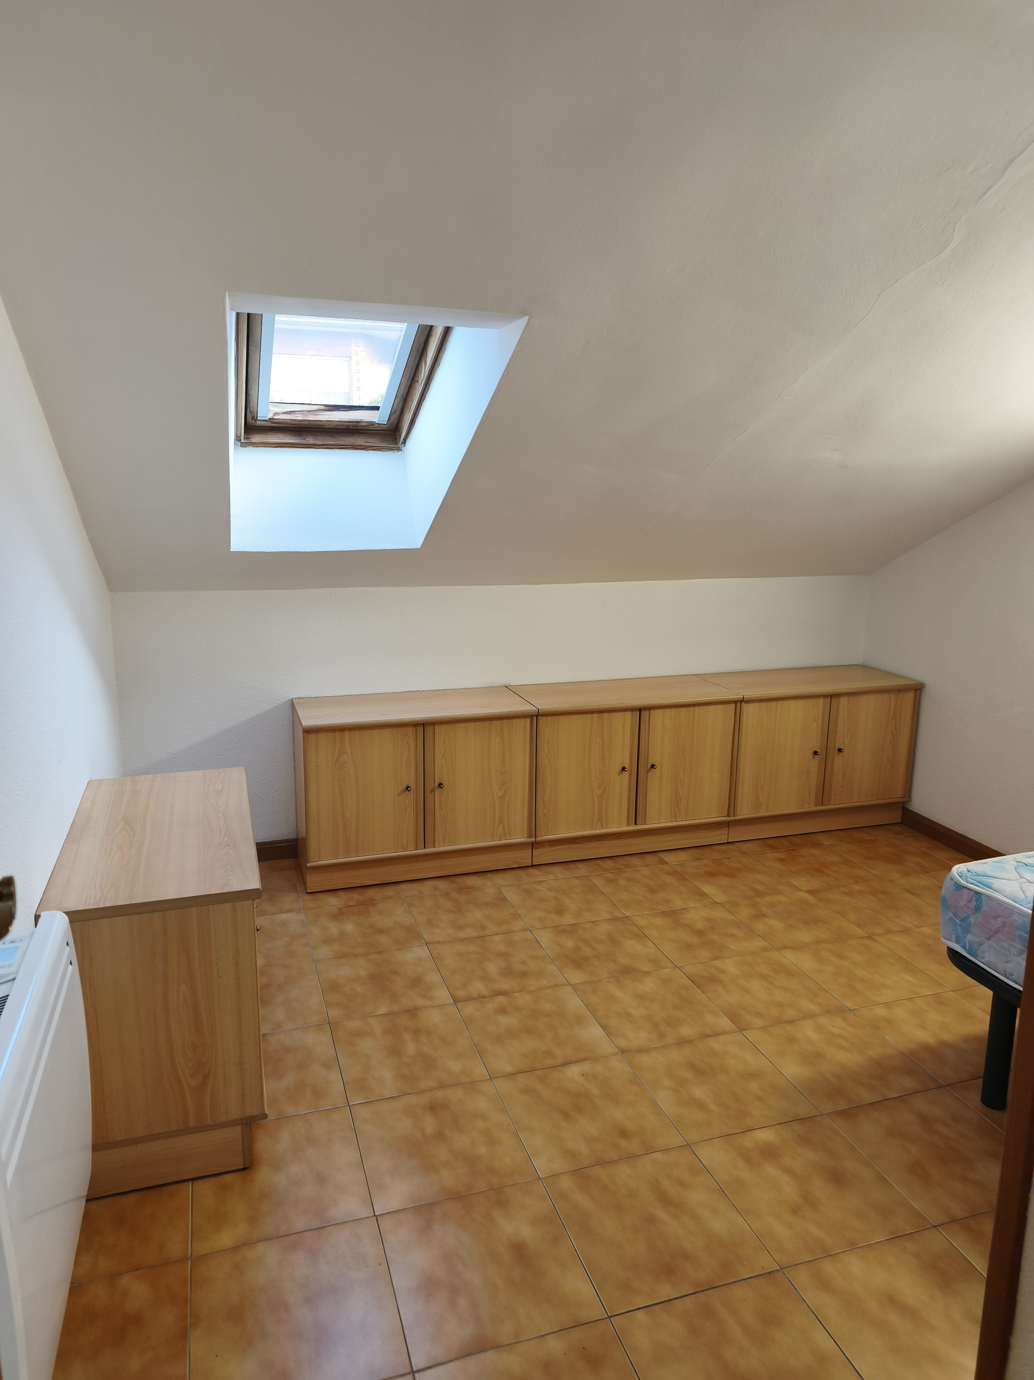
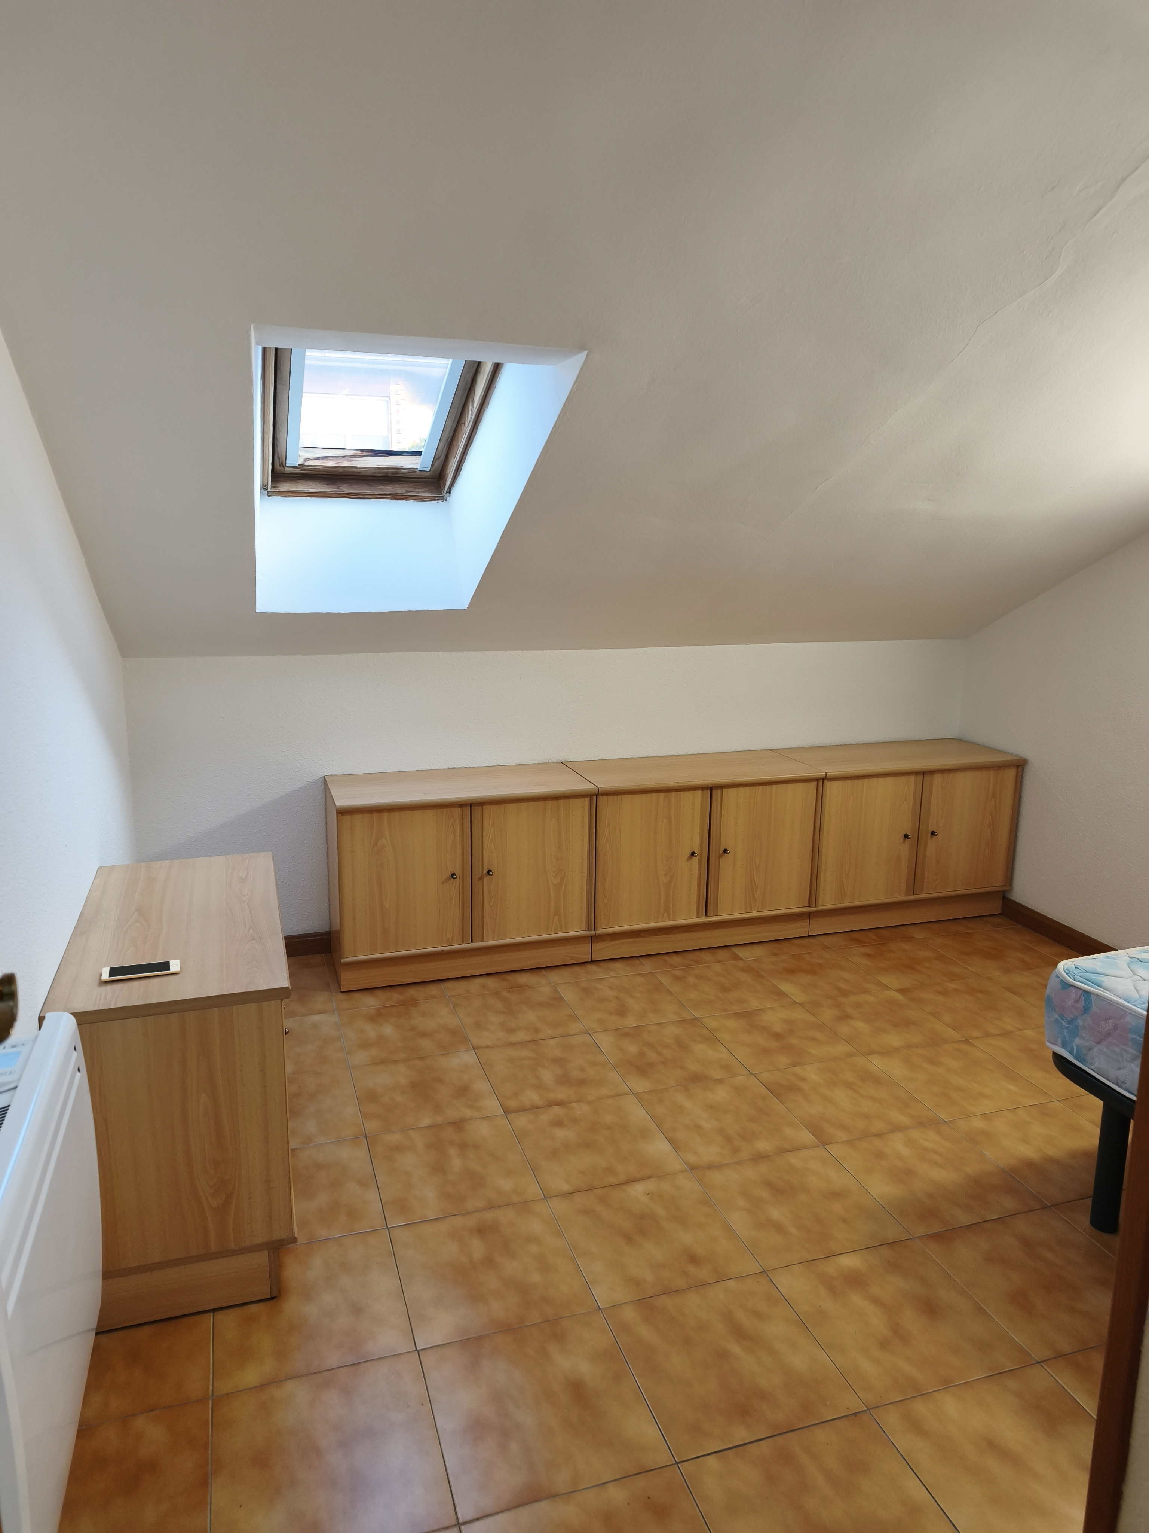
+ cell phone (141, 970)
